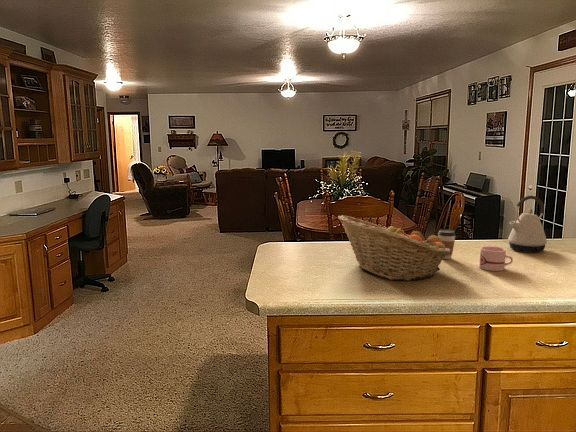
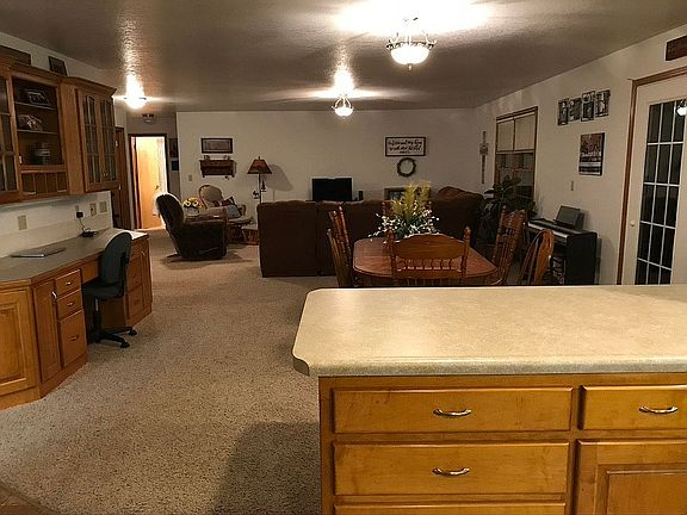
- coffee cup (446, 244)
- fruit basket (391, 243)
- mug (496, 258)
- kettle (527, 223)
